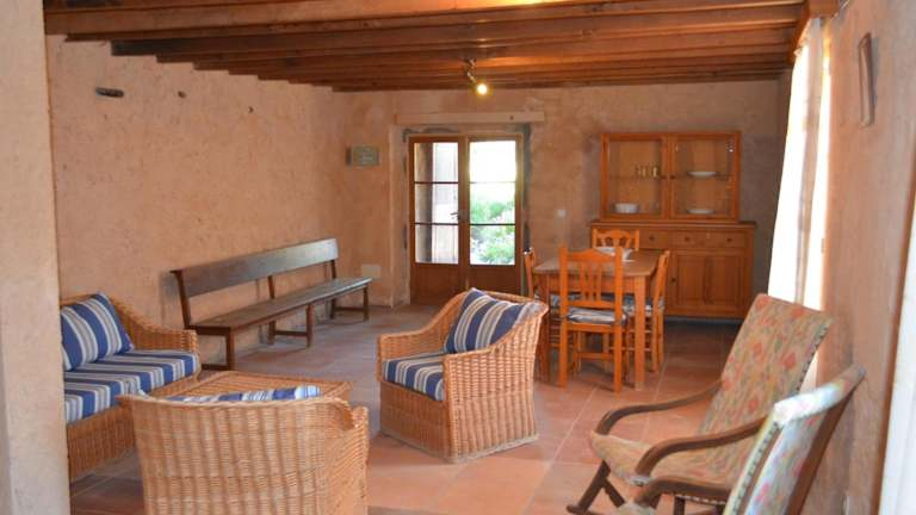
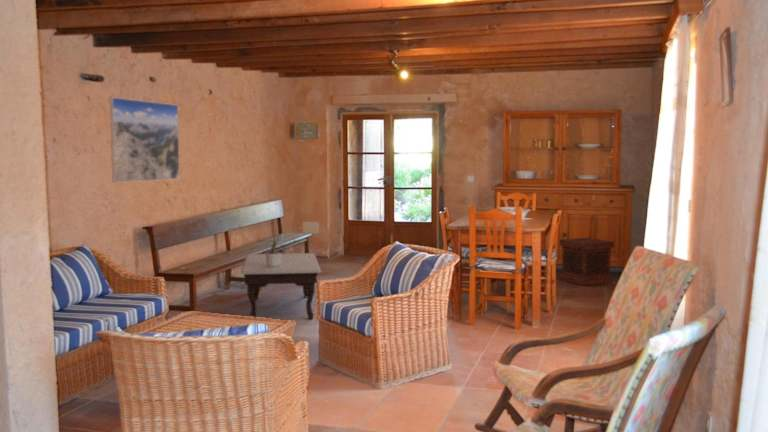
+ potted plant (273, 248)
+ coffee table (281, 283)
+ side table (586, 260)
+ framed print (147, 141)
